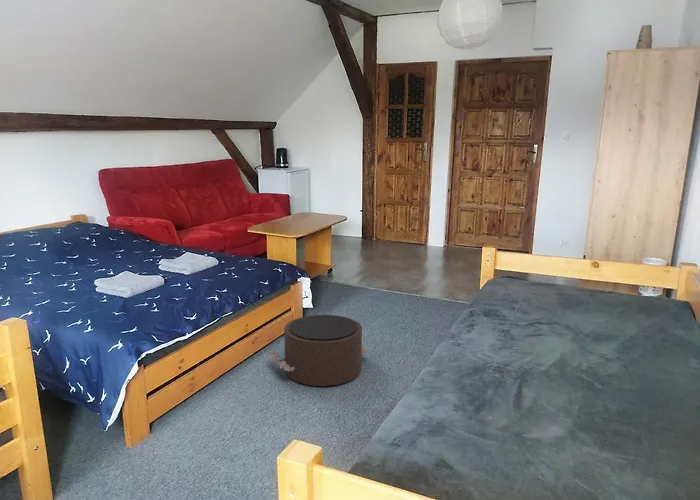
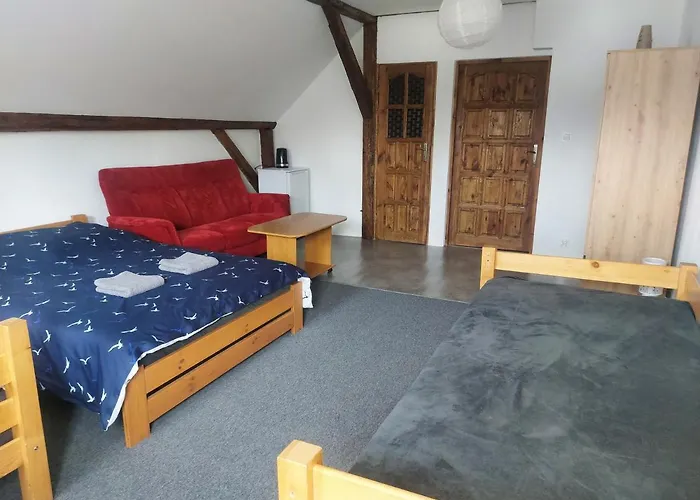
- pouf (321, 345)
